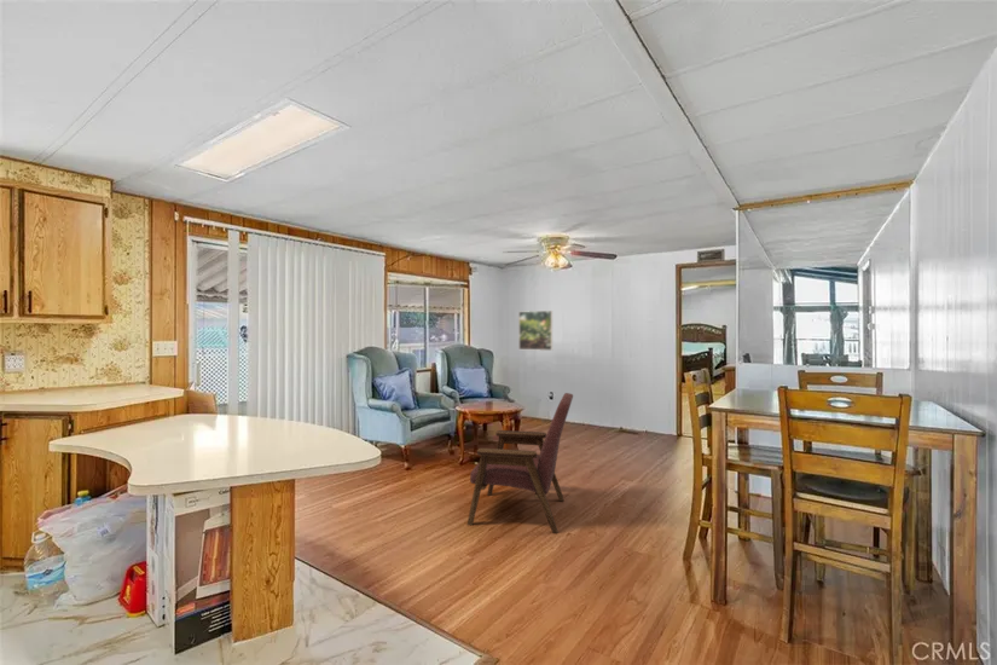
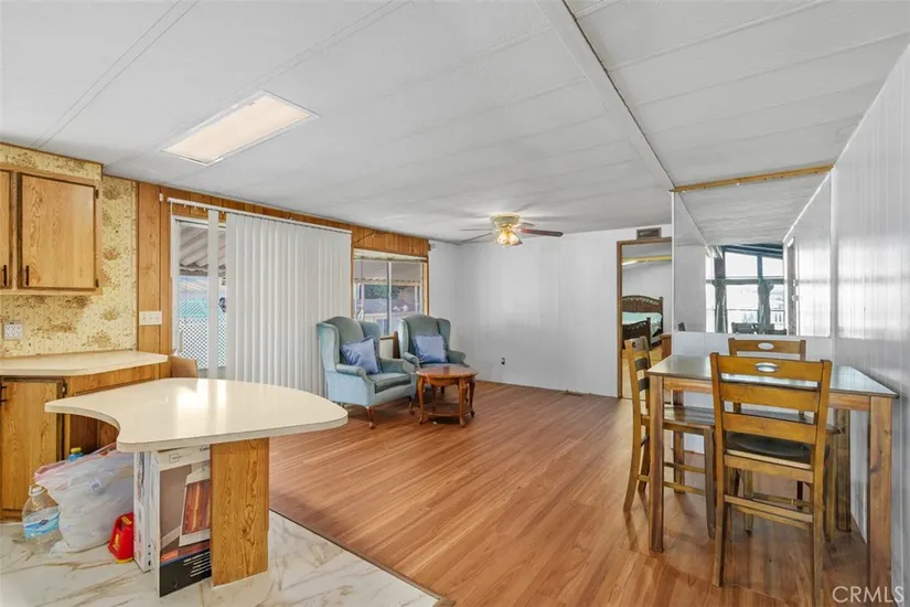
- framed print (535, 330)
- armchair (520, 453)
